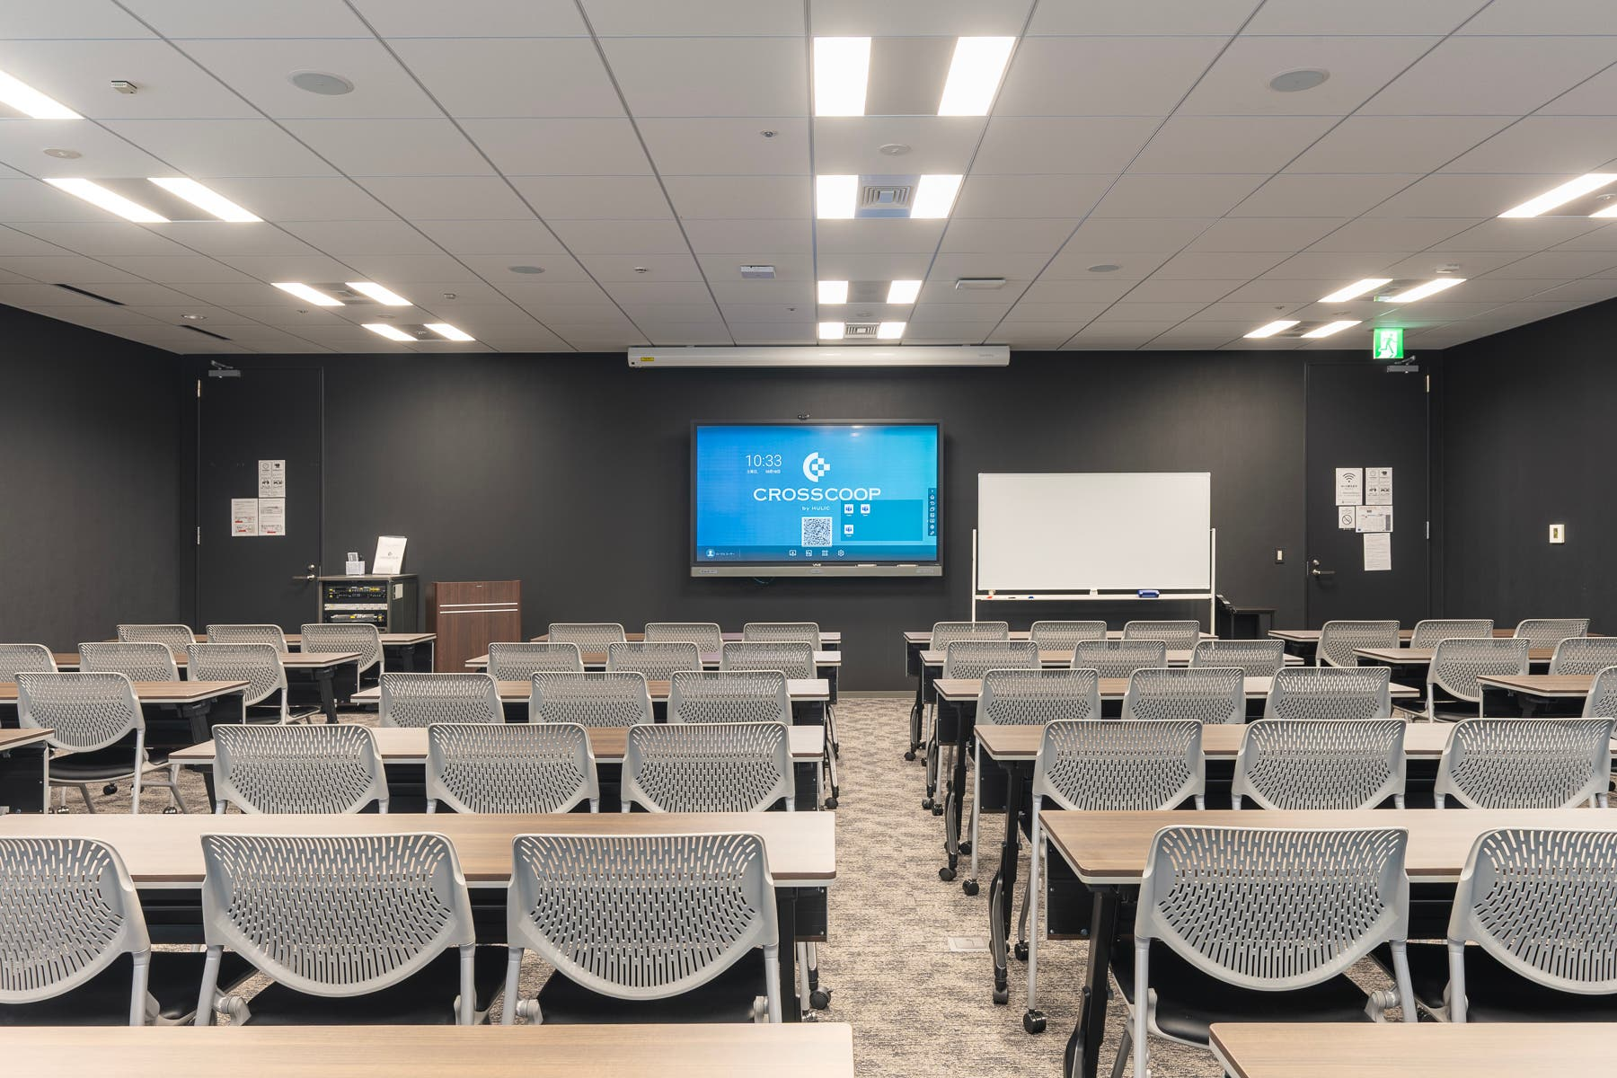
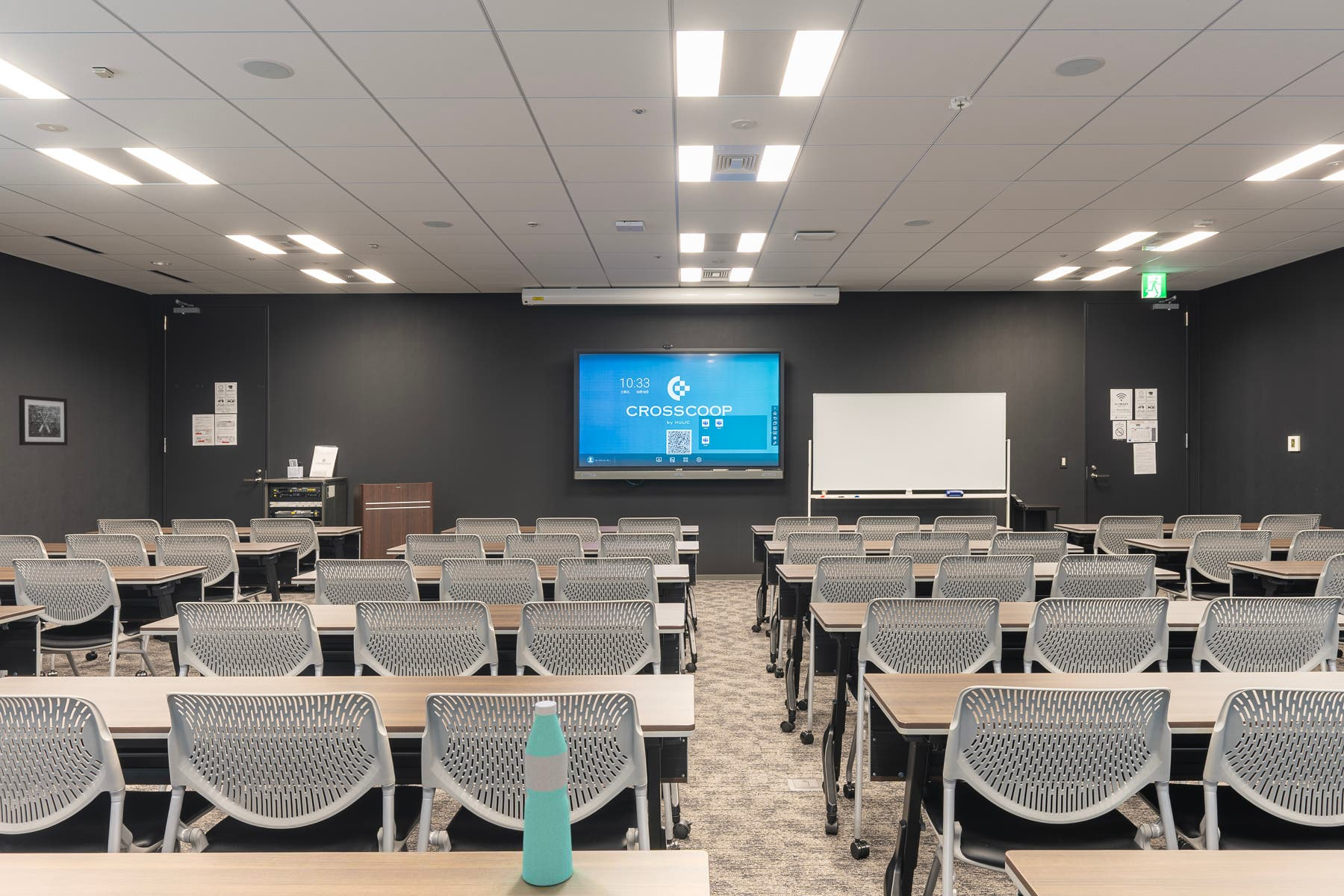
+ smoke detector (959, 102)
+ water bottle (547, 788)
+ wall art (43, 421)
